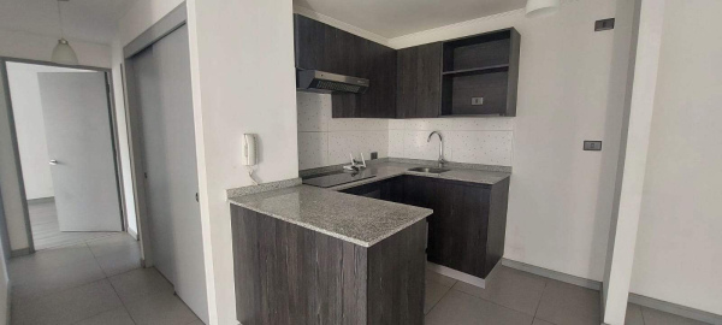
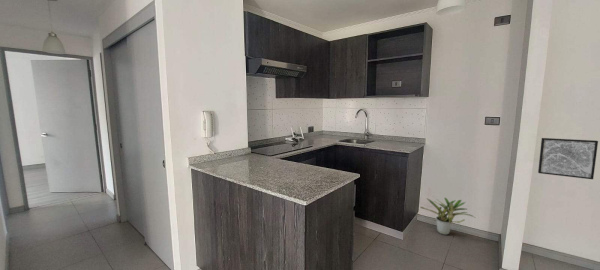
+ wall art (566, 157)
+ potted plant (446, 216)
